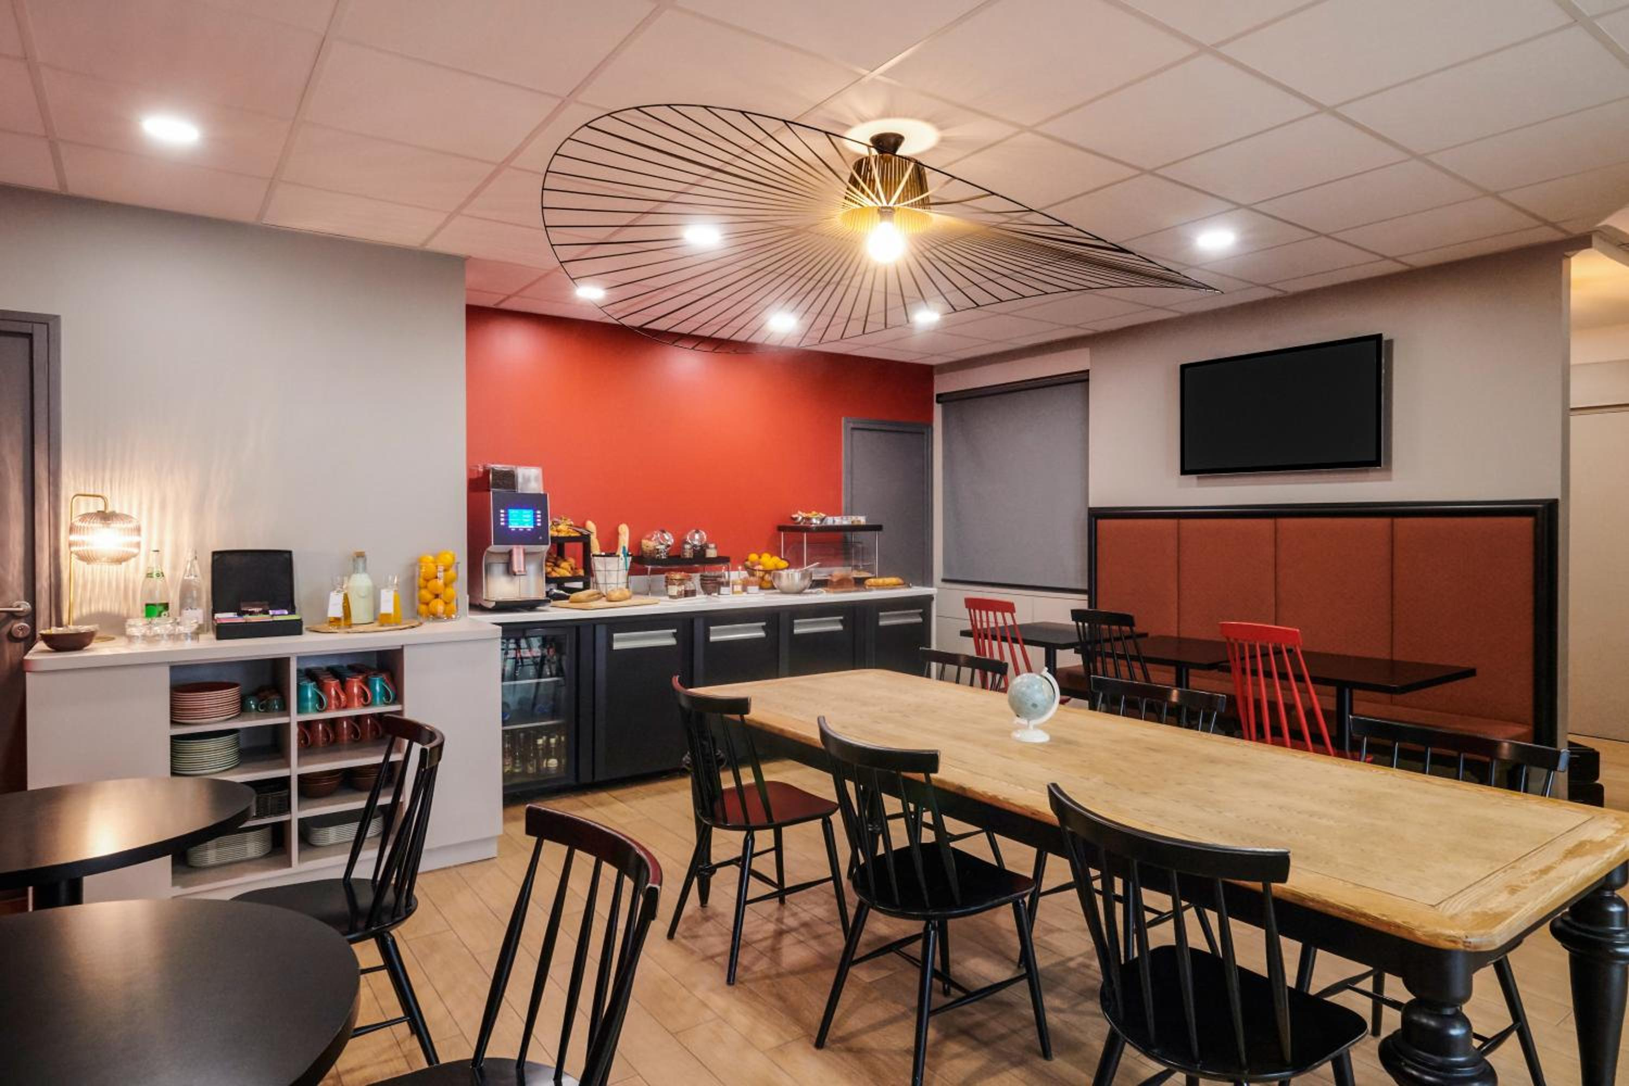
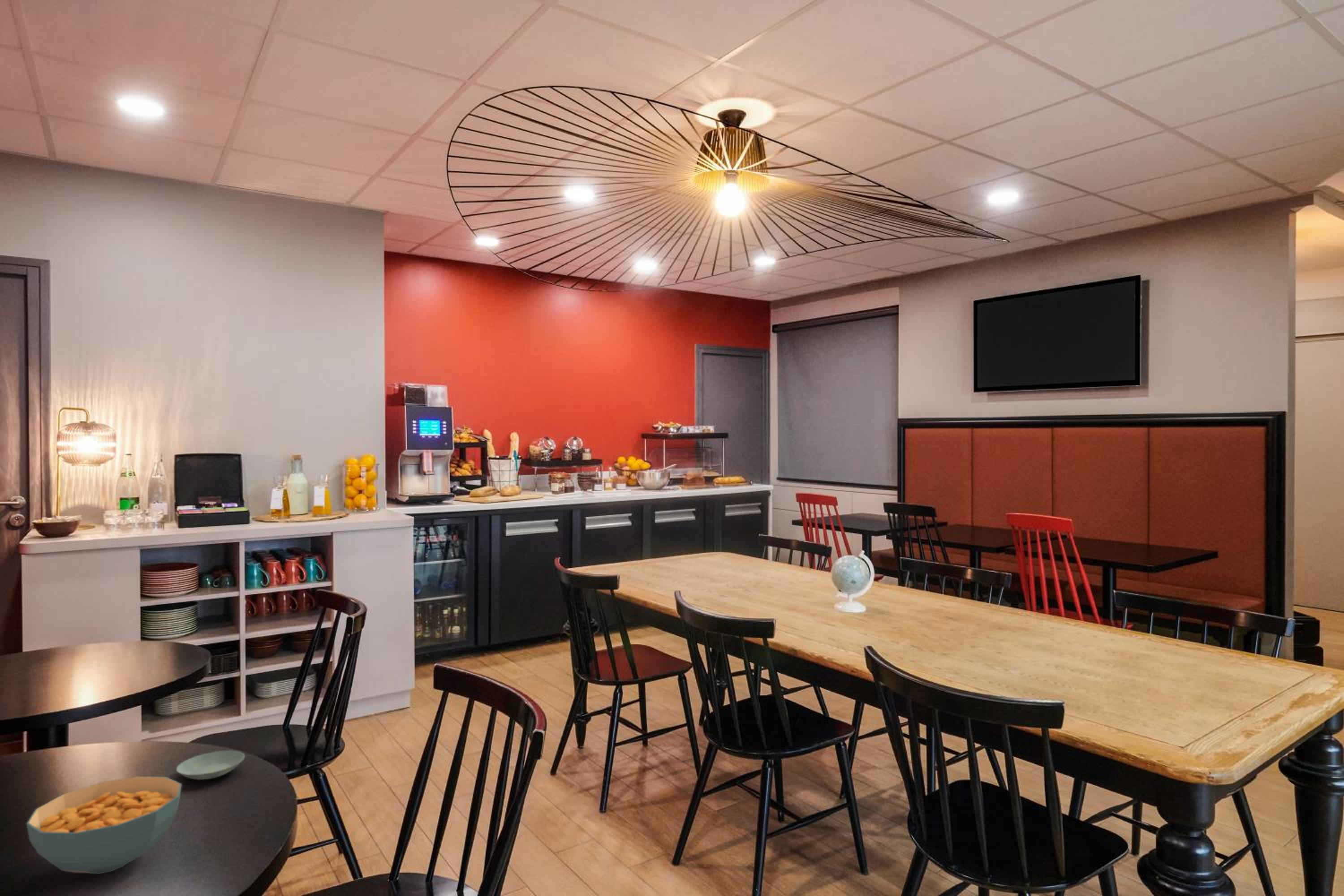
+ cereal bowl (108, 833)
+ saucer (211, 767)
